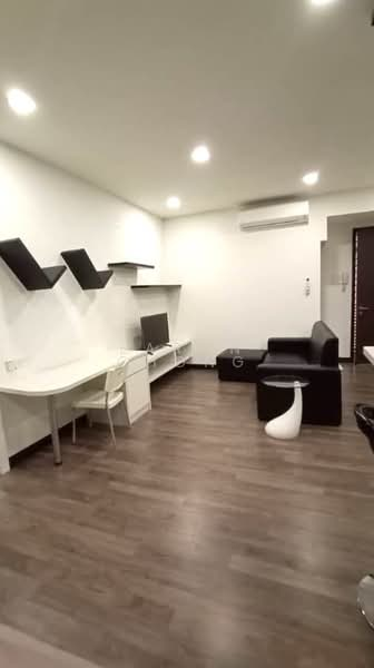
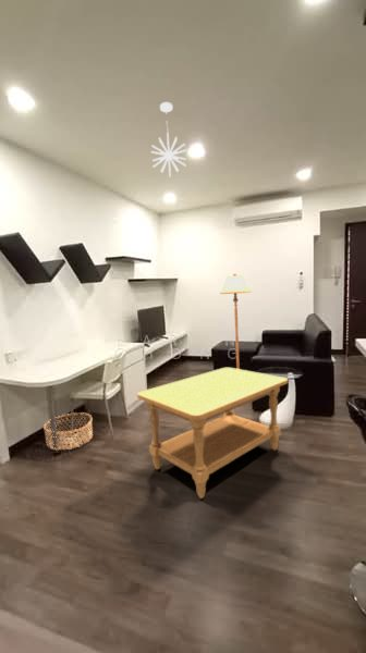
+ coffee table (217, 422)
+ basket (70, 431)
+ floor lamp (236, 326)
+ pendant light (168, 139)
